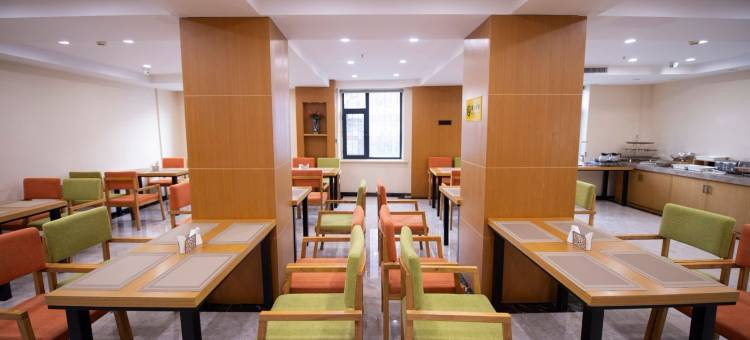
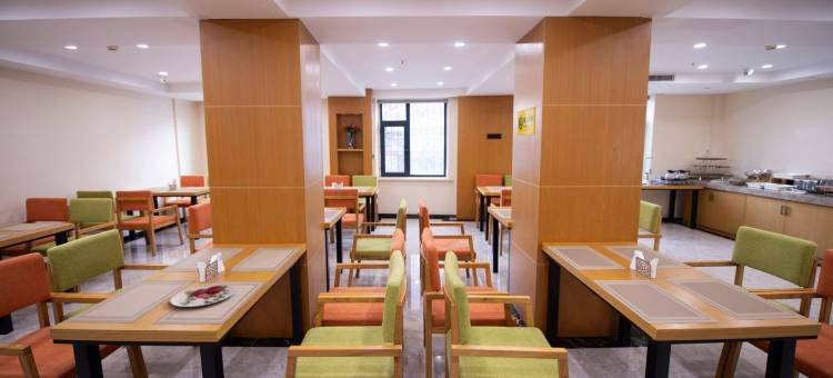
+ plate (203, 294)
